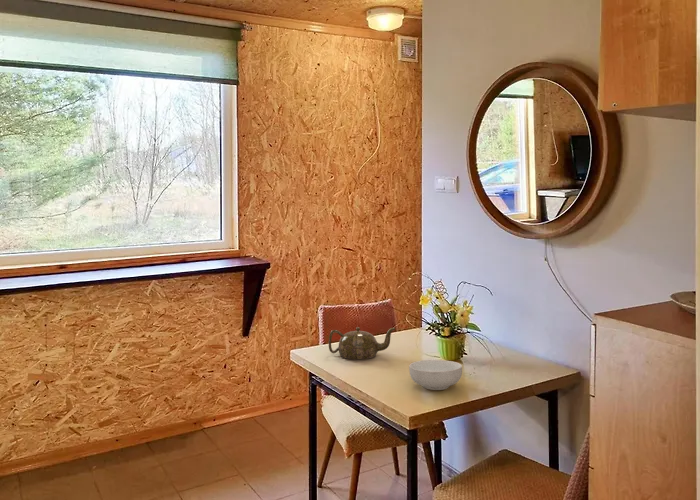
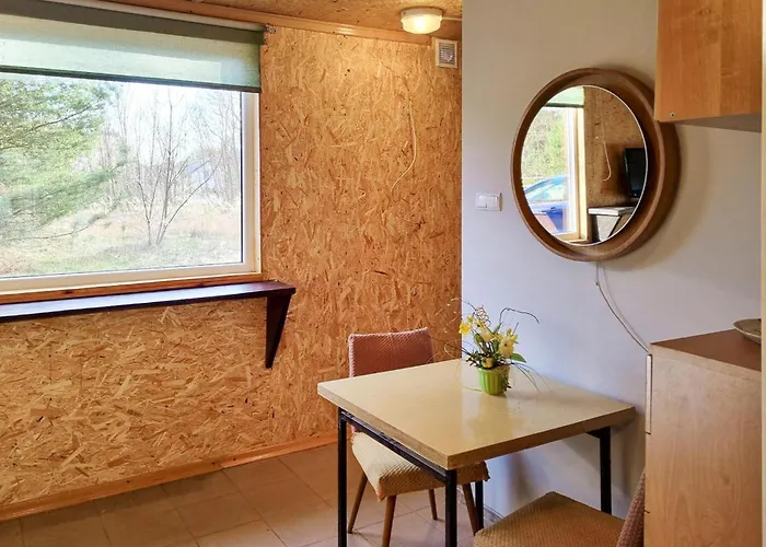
- teapot (361, 341)
- cereal bowl (435, 375)
